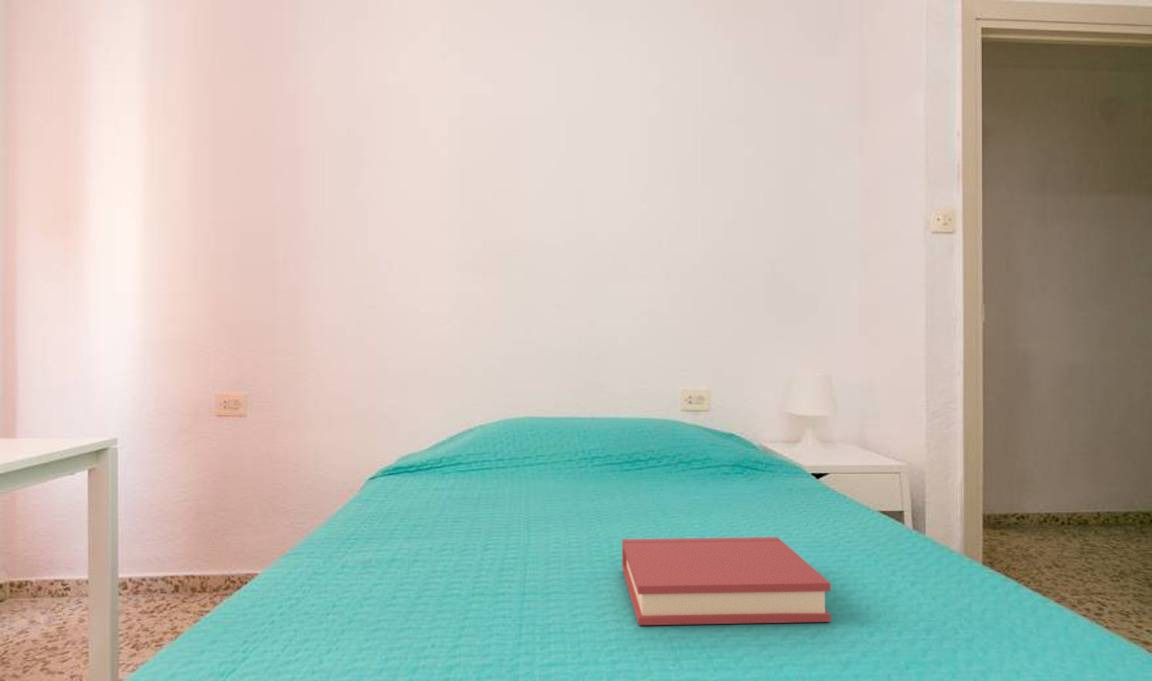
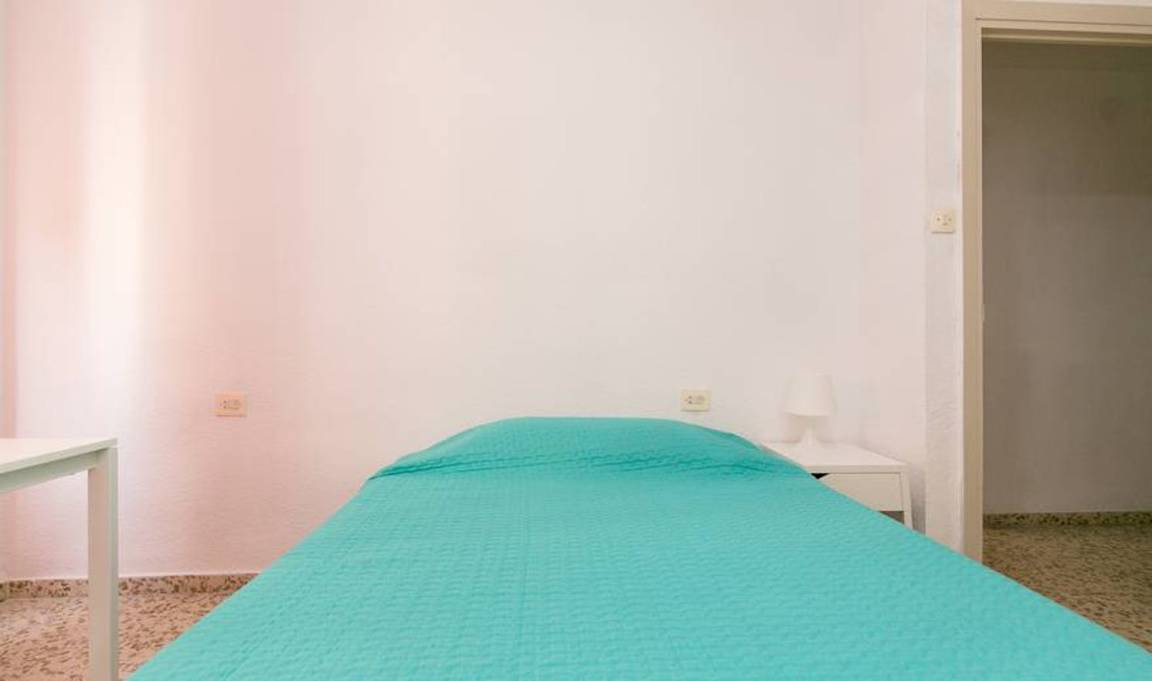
- hardback book (715, 575)
